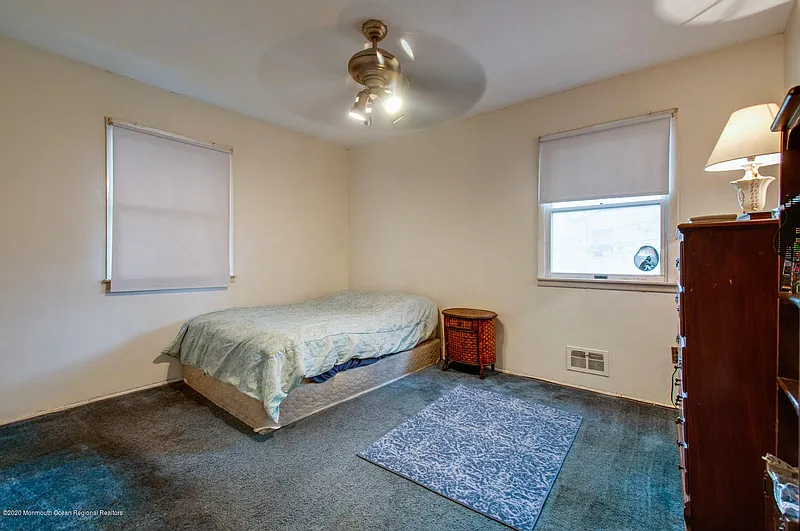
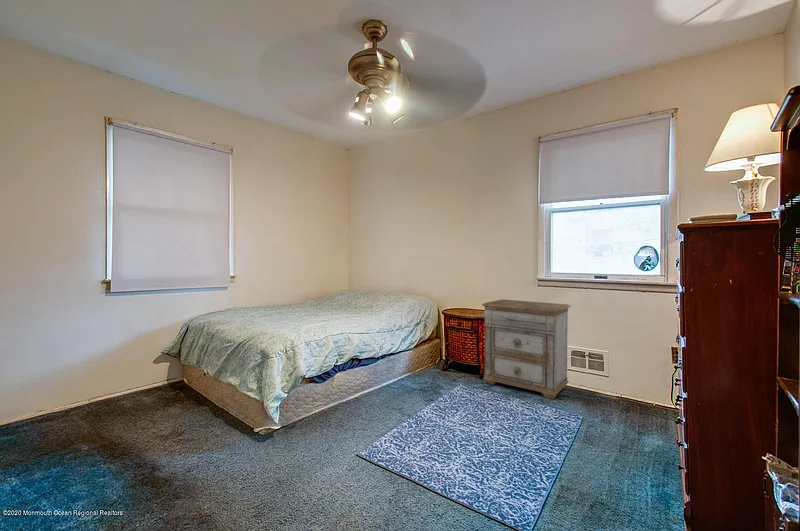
+ nightstand (525, 344)
